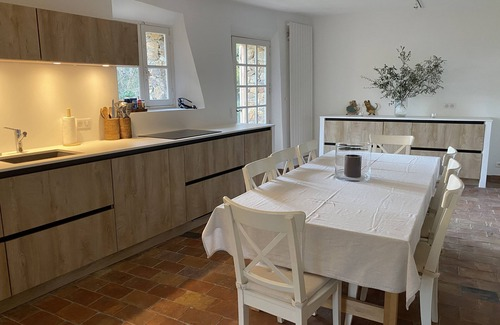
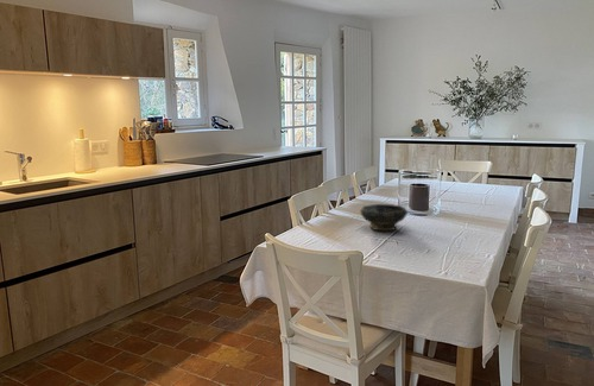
+ bowl (383, 217)
